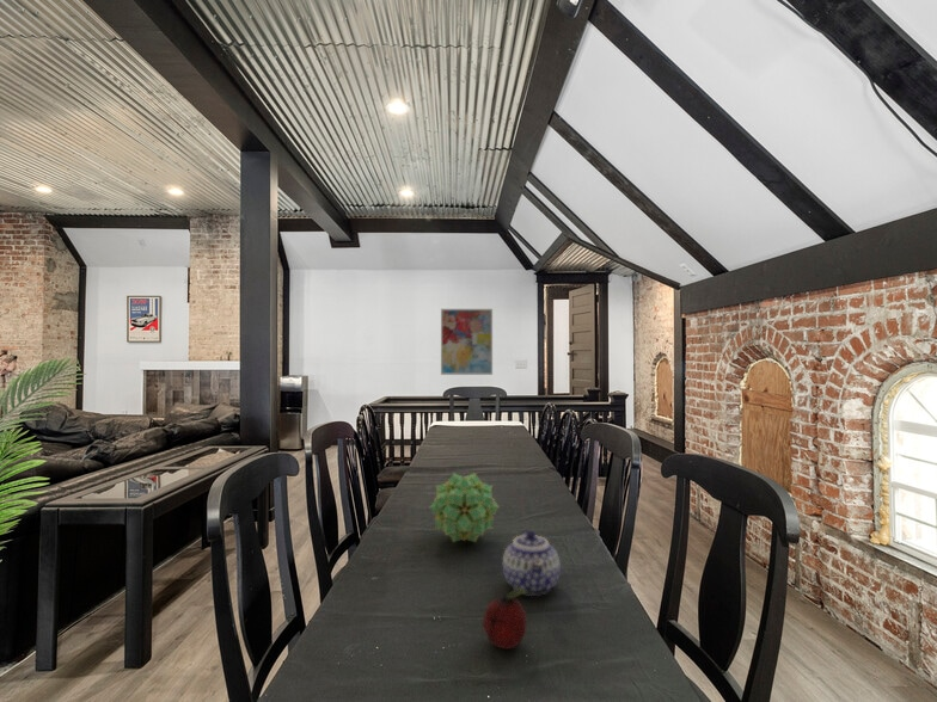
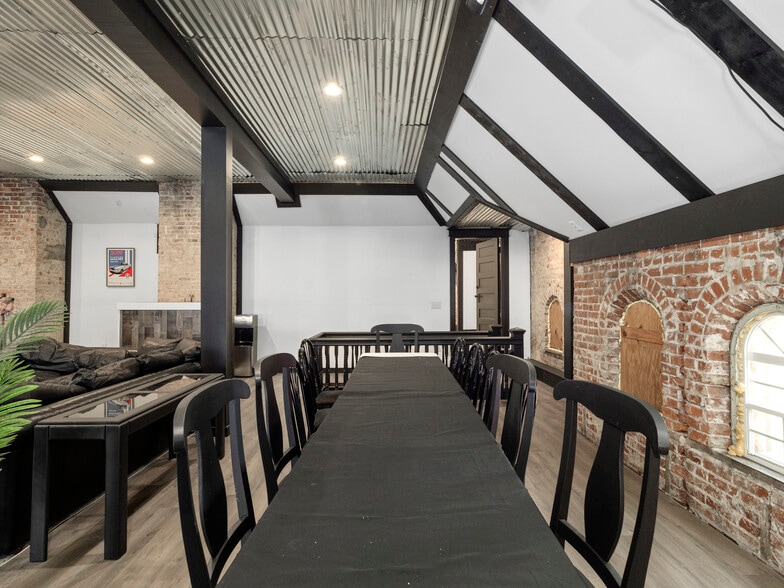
- decorative ball (464, 506)
- wall art (466, 341)
- teapot (531, 559)
- fruit (507, 617)
